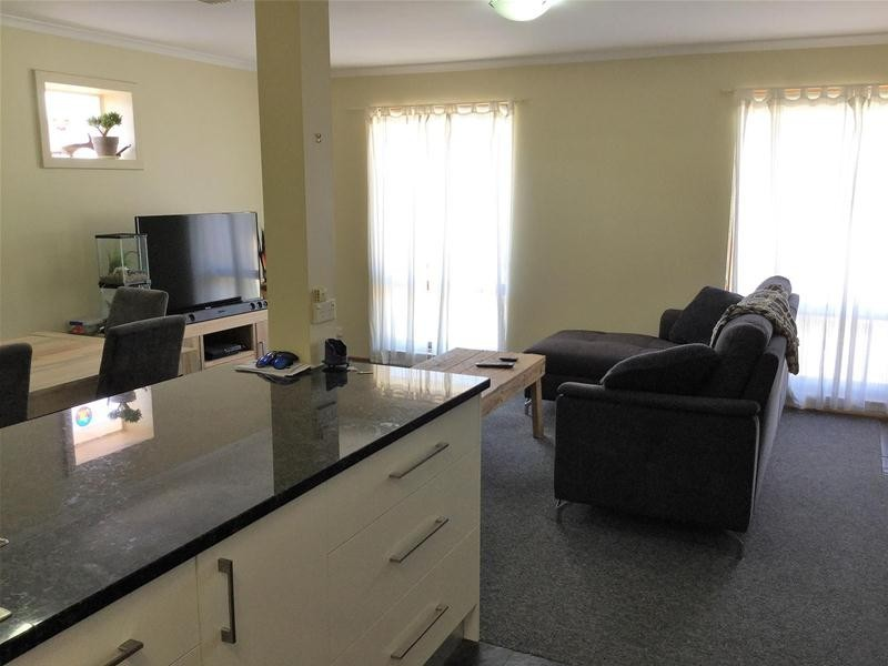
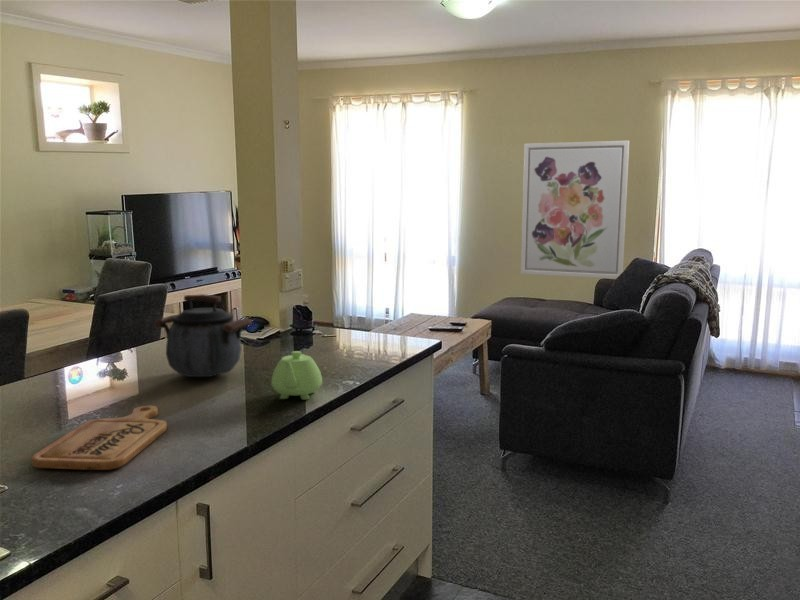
+ wall art (572, 210)
+ cutting board (115, 433)
+ kettle (203, 335)
+ teapot (296, 374)
